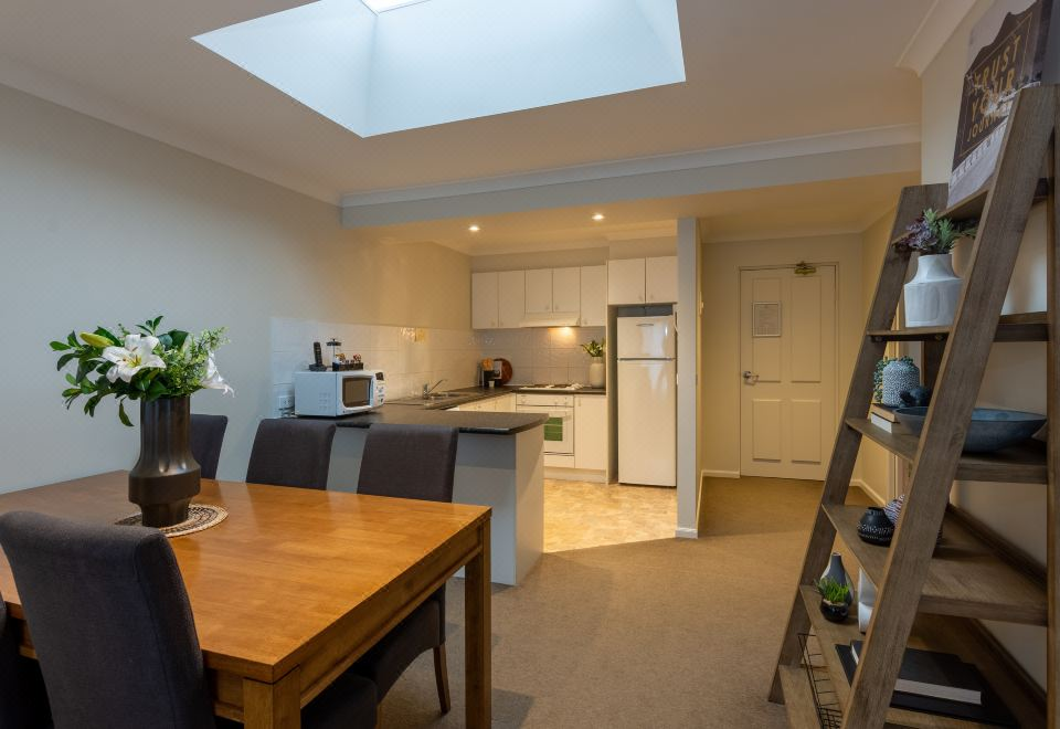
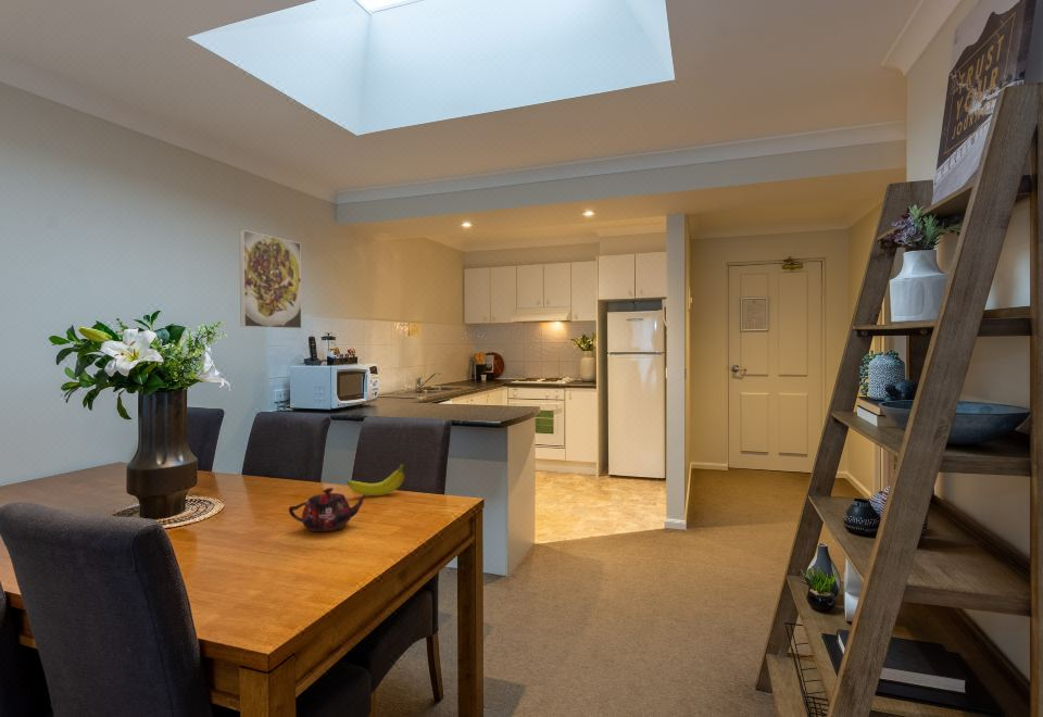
+ fruit (378, 482)
+ teapot (329, 506)
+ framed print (272, 282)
